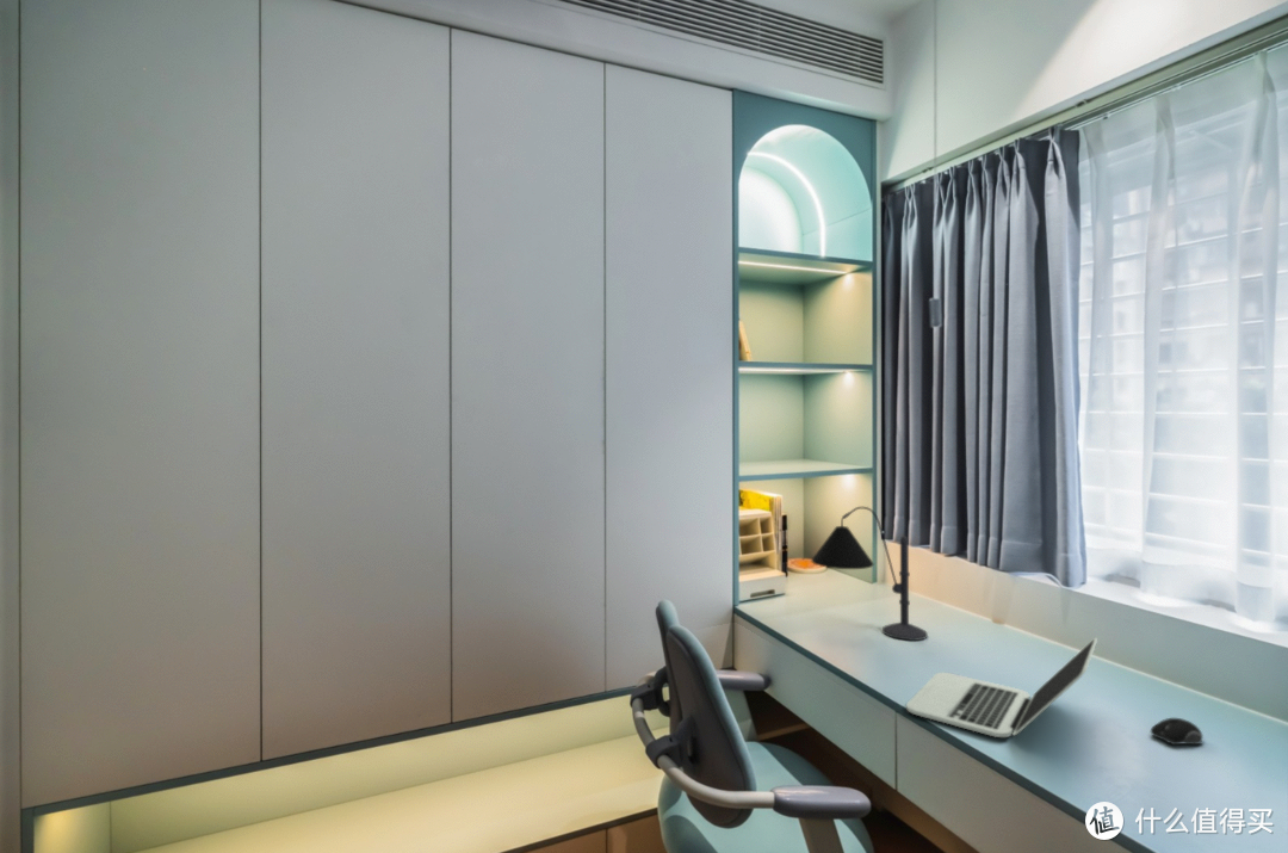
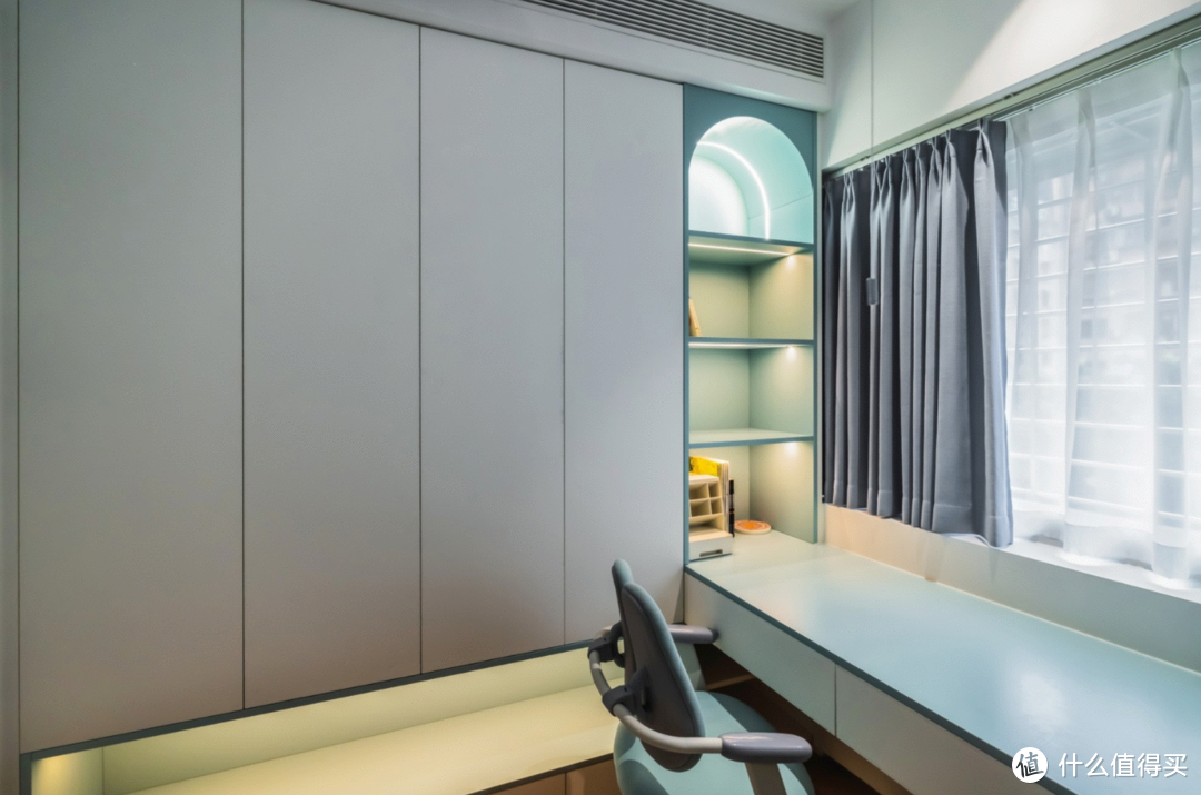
- computer mouse (1177, 728)
- desk lamp (869, 567)
- laptop (996, 684)
